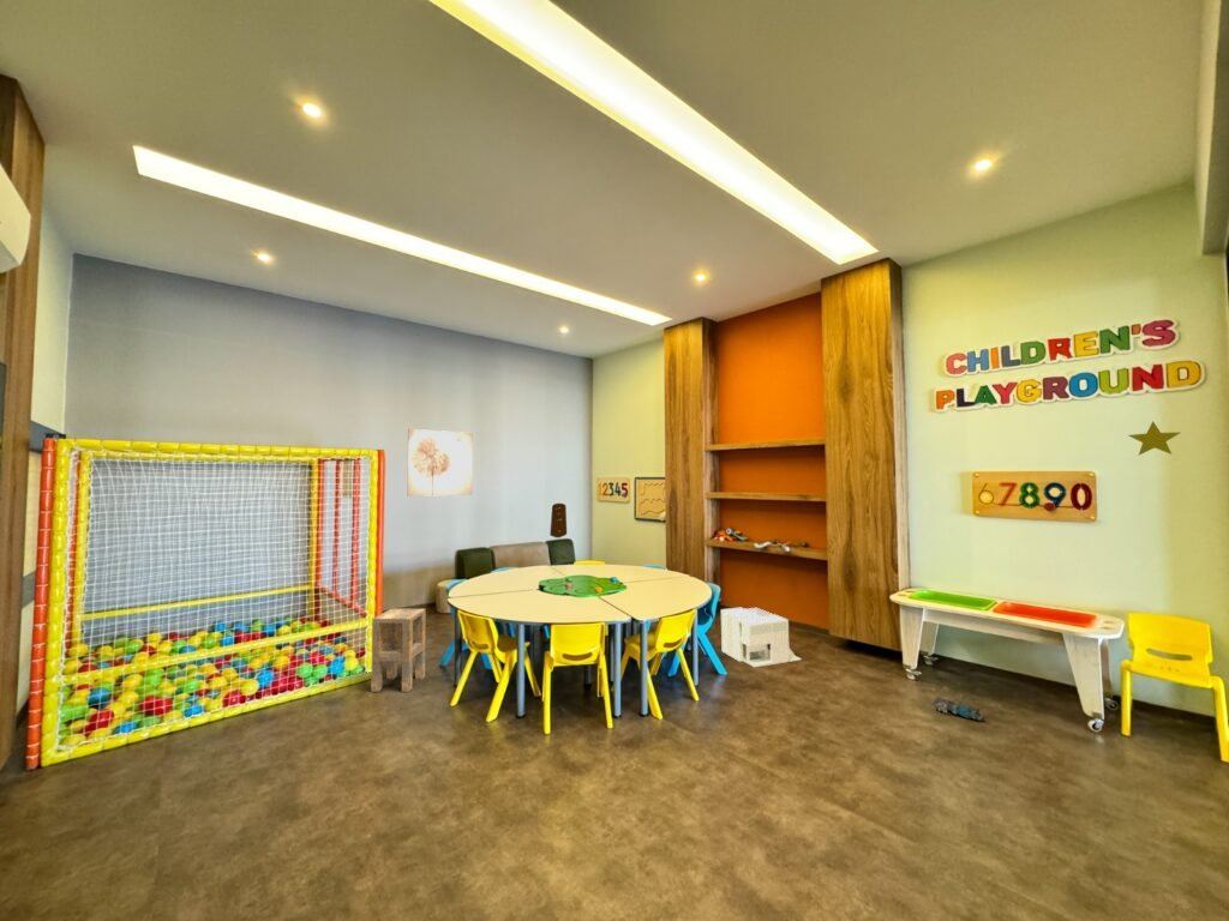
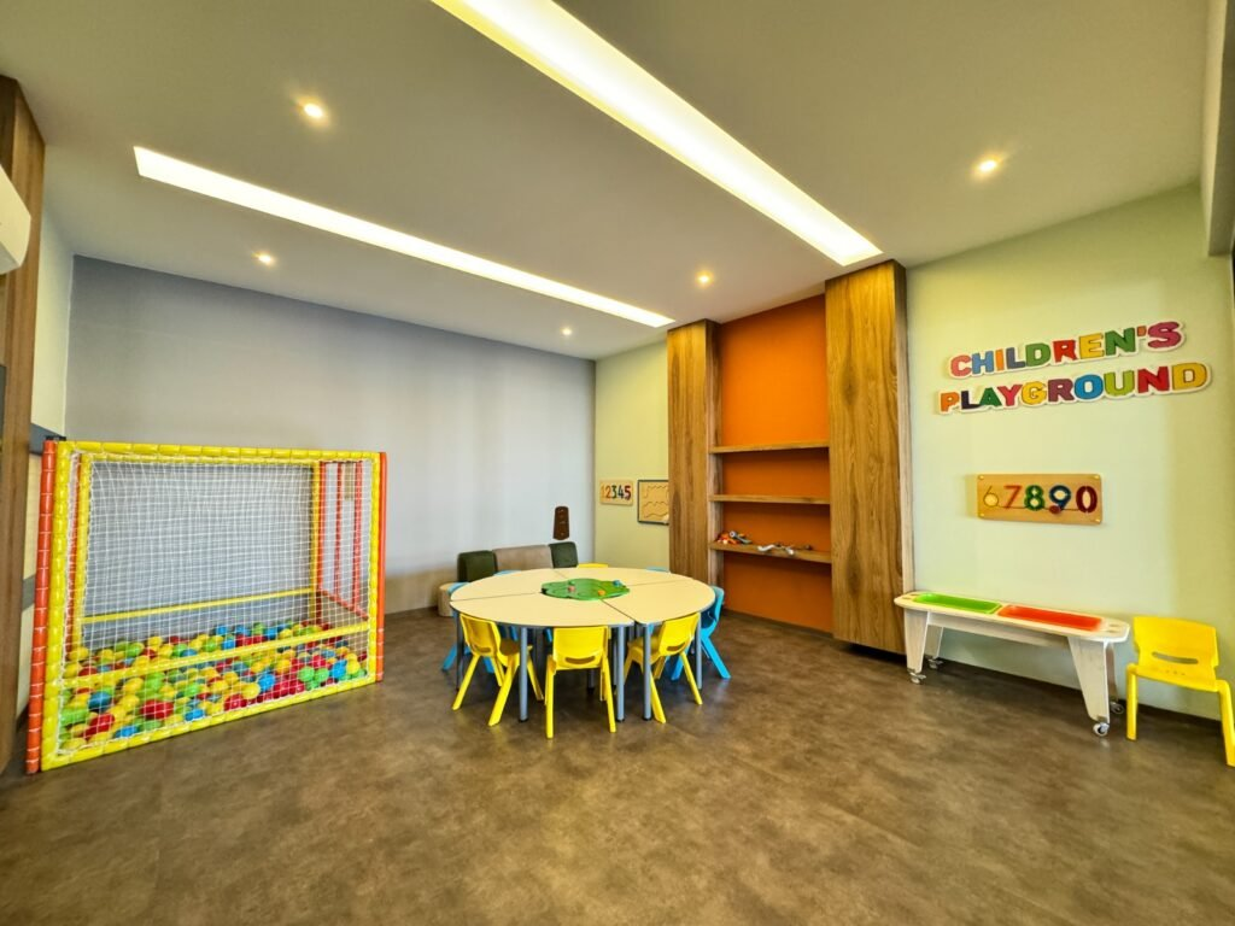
- spaceship (958, 709)
- side table (398, 648)
- architectural model (760, 633)
- decorative star (1153, 438)
- wall art (440, 463)
